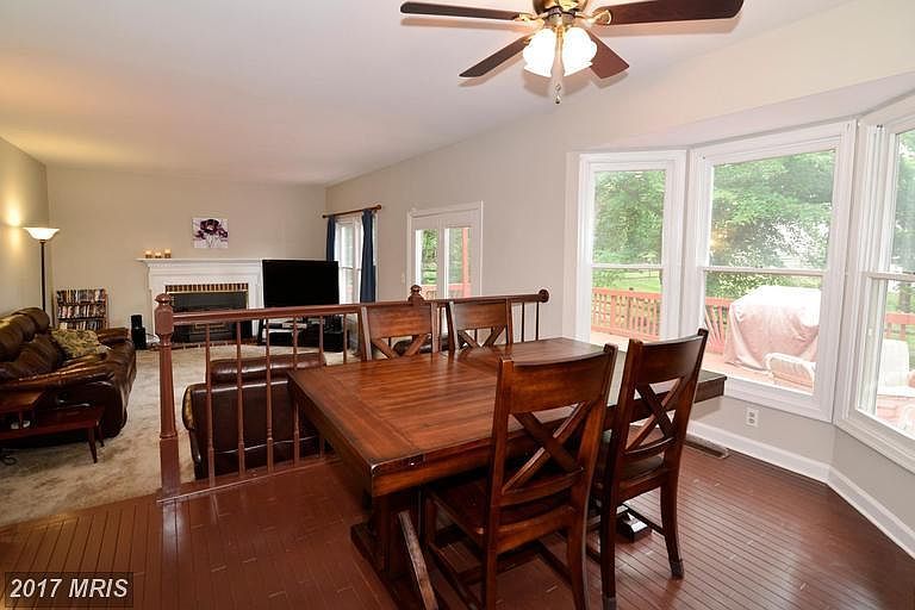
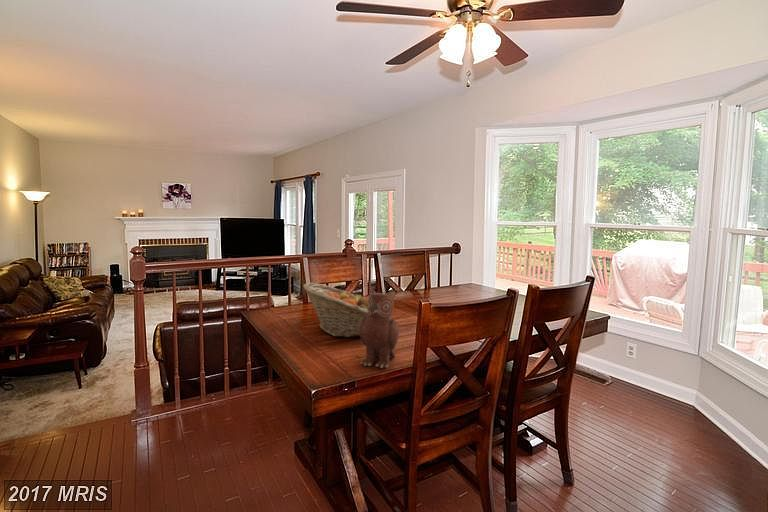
+ fruit basket (345, 306)
+ teapot (379, 323)
